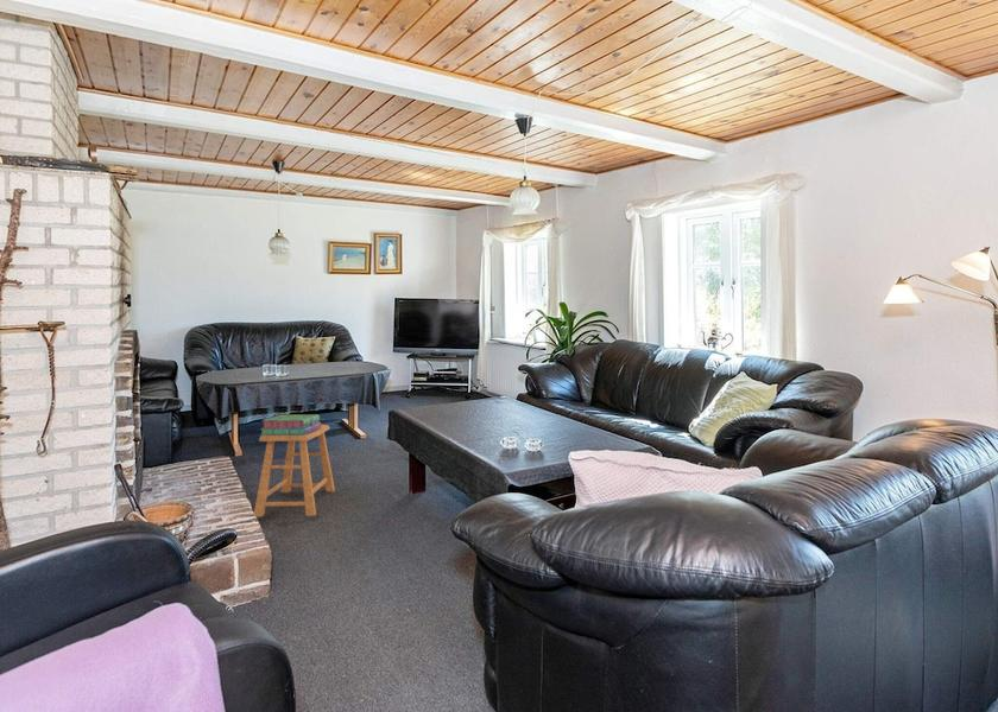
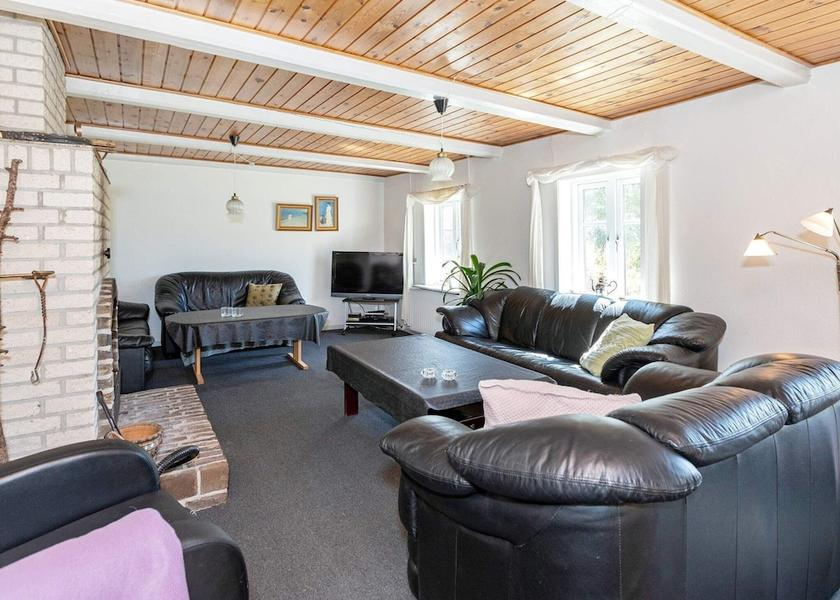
- stool (297, 466)
- stack of books (291, 424)
